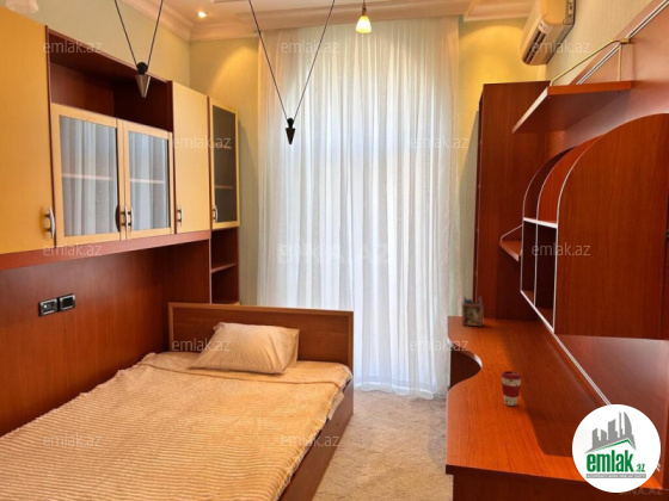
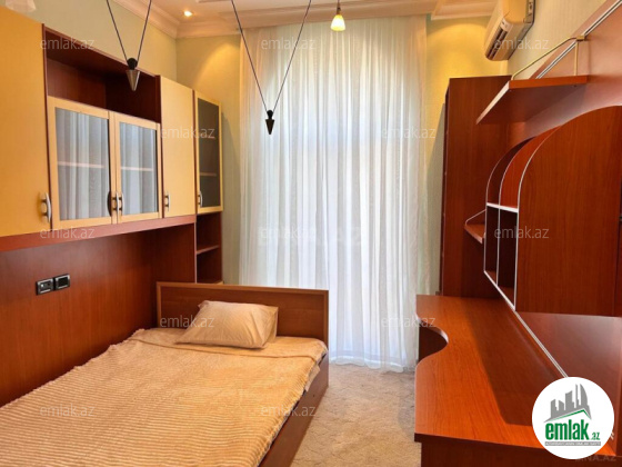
- coffee cup (510, 388)
- desk organizer (472, 309)
